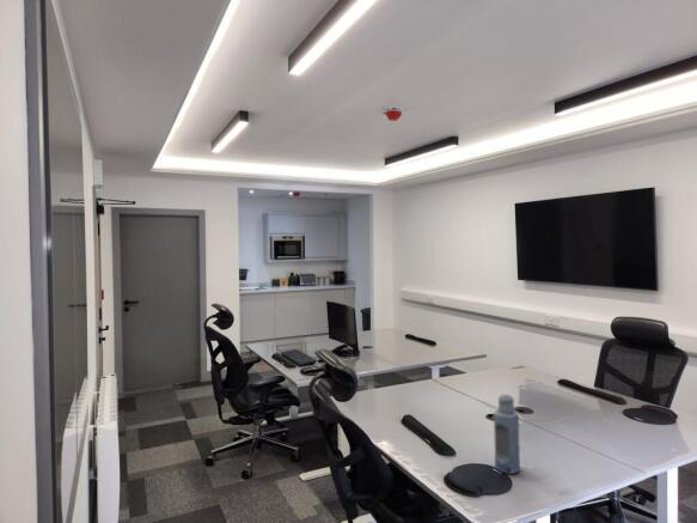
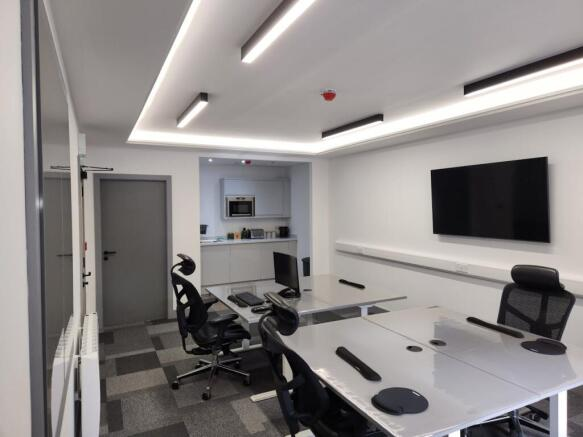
- bottle (506, 431)
